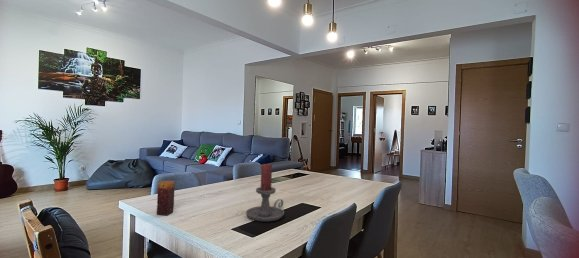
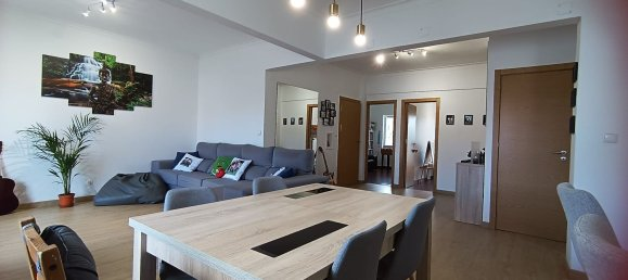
- candle (165, 197)
- candle holder (269, 188)
